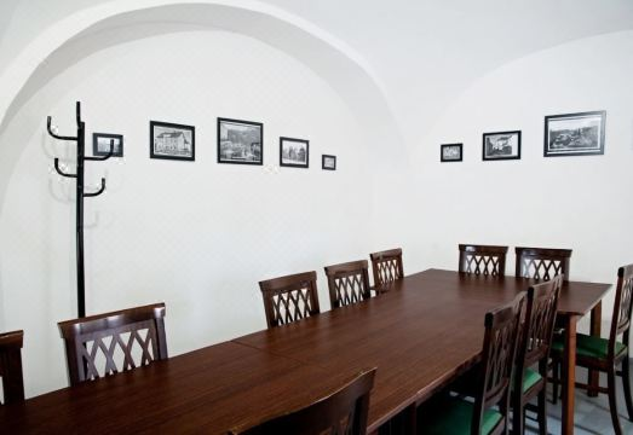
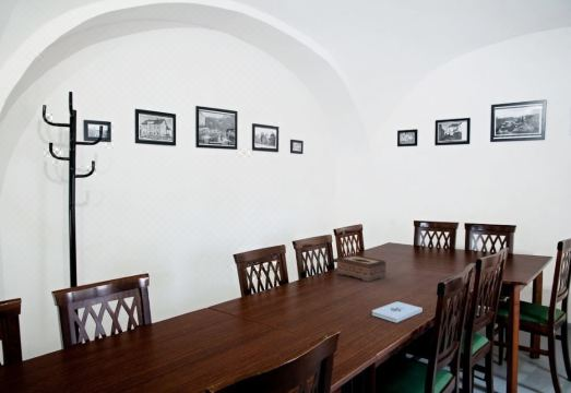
+ notepad (396, 311)
+ tissue box (360, 266)
